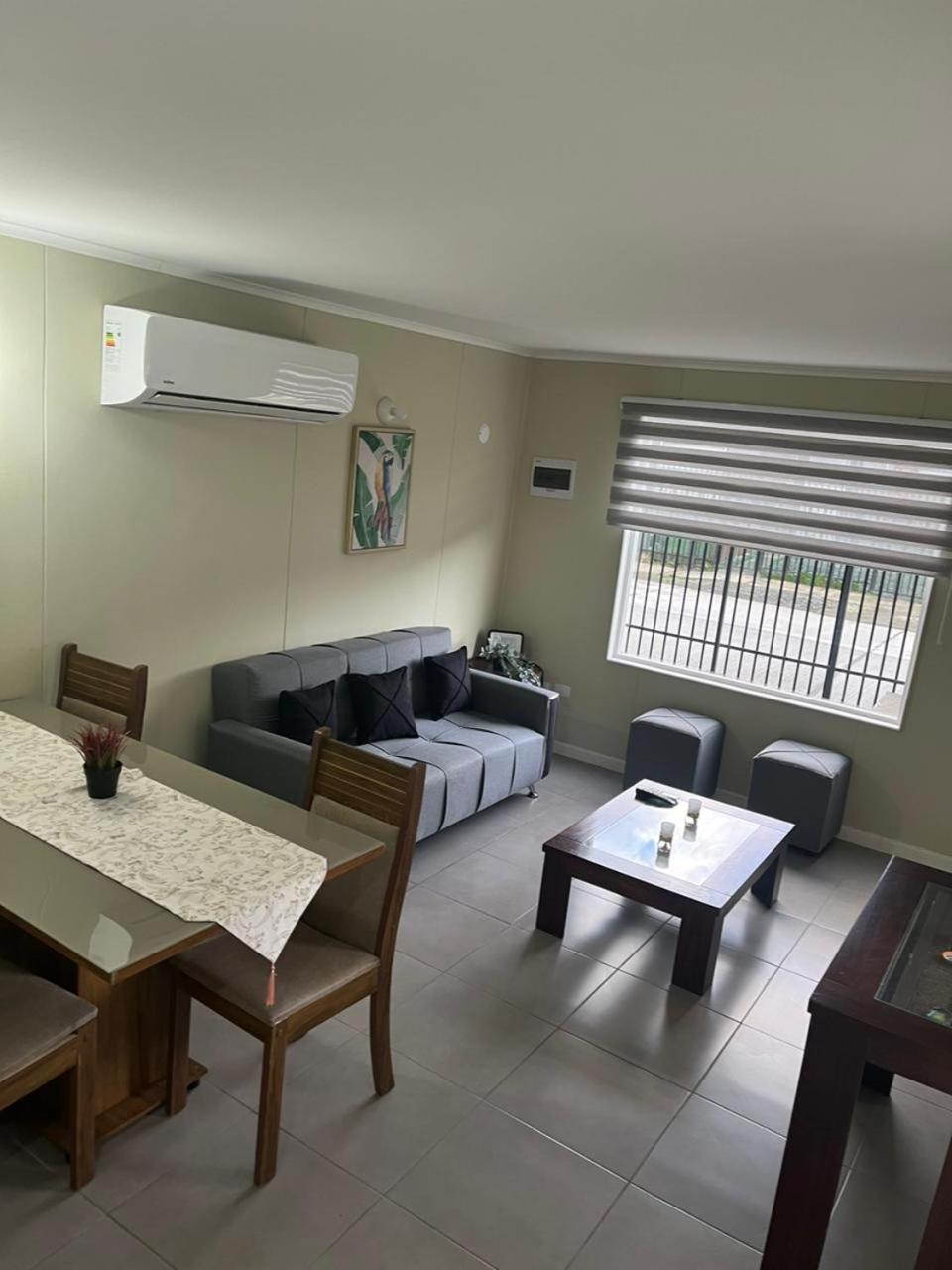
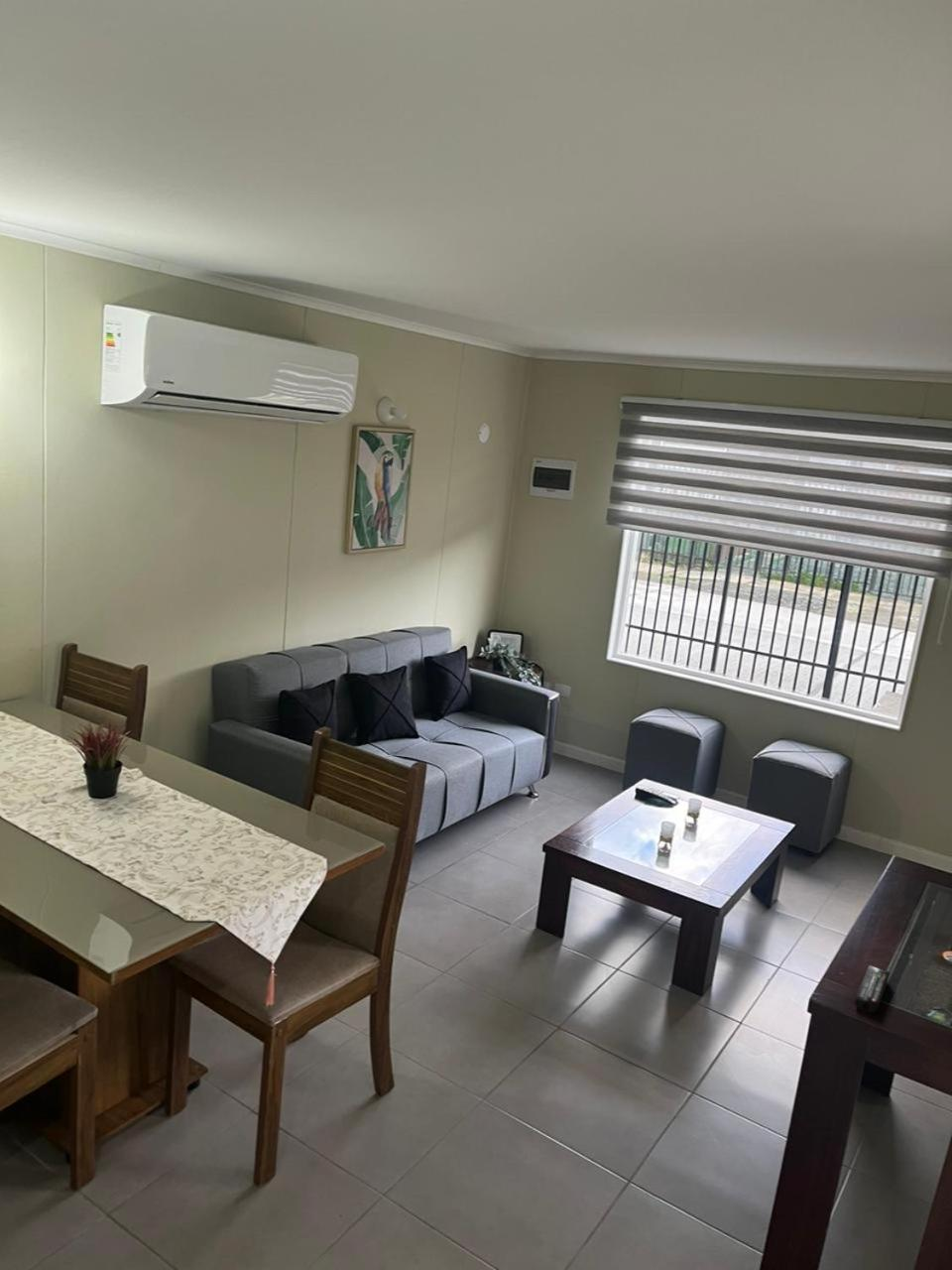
+ remote control (873, 987)
